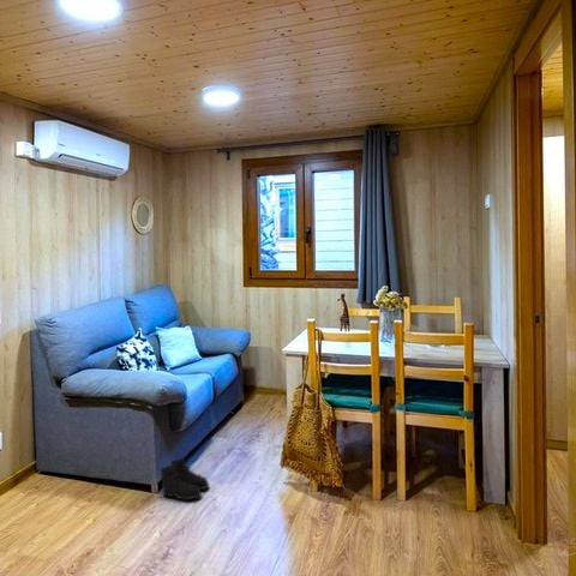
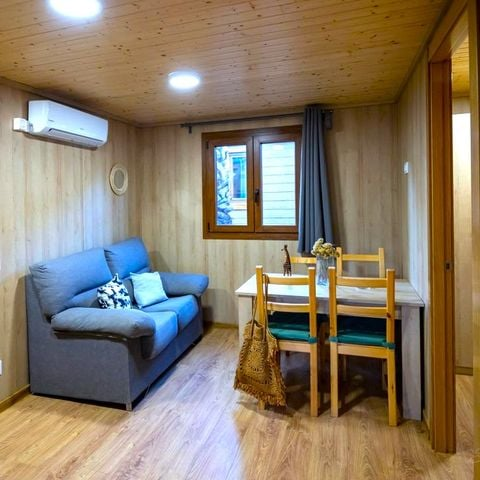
- boots (185, 475)
